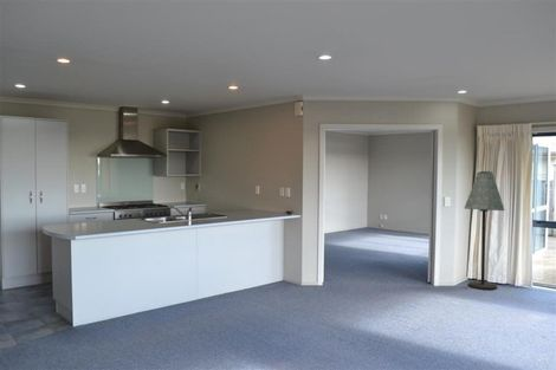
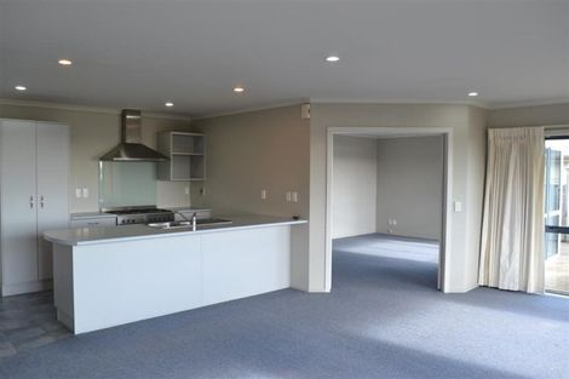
- floor lamp (483, 228)
